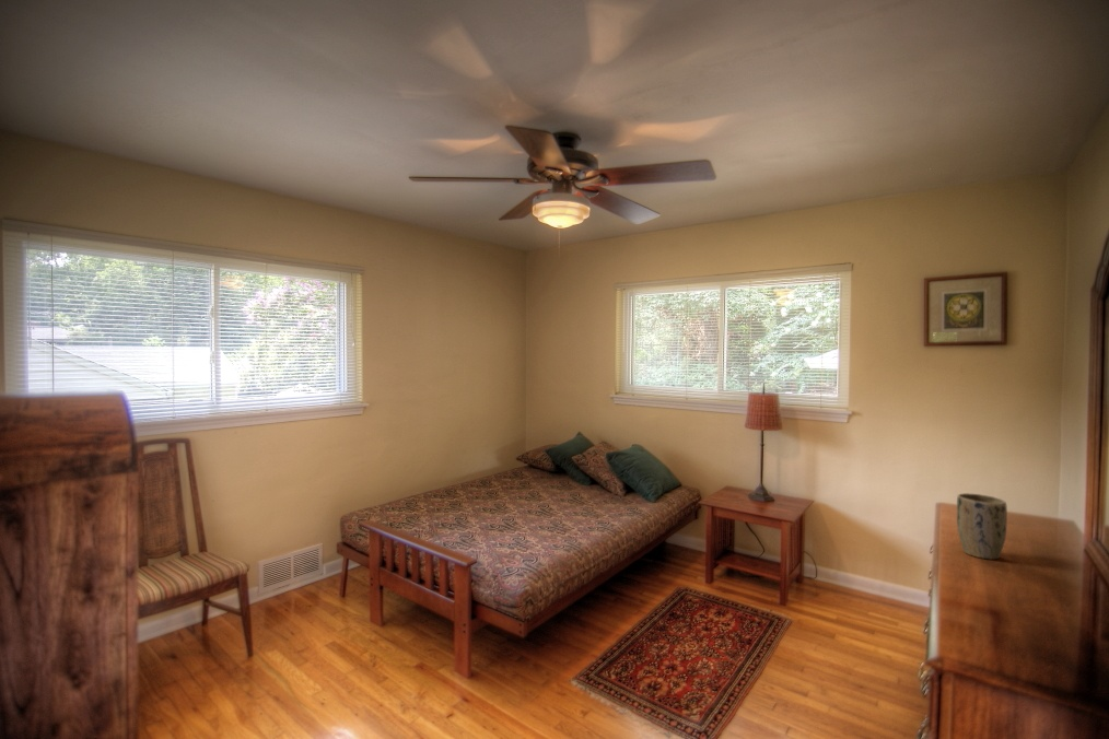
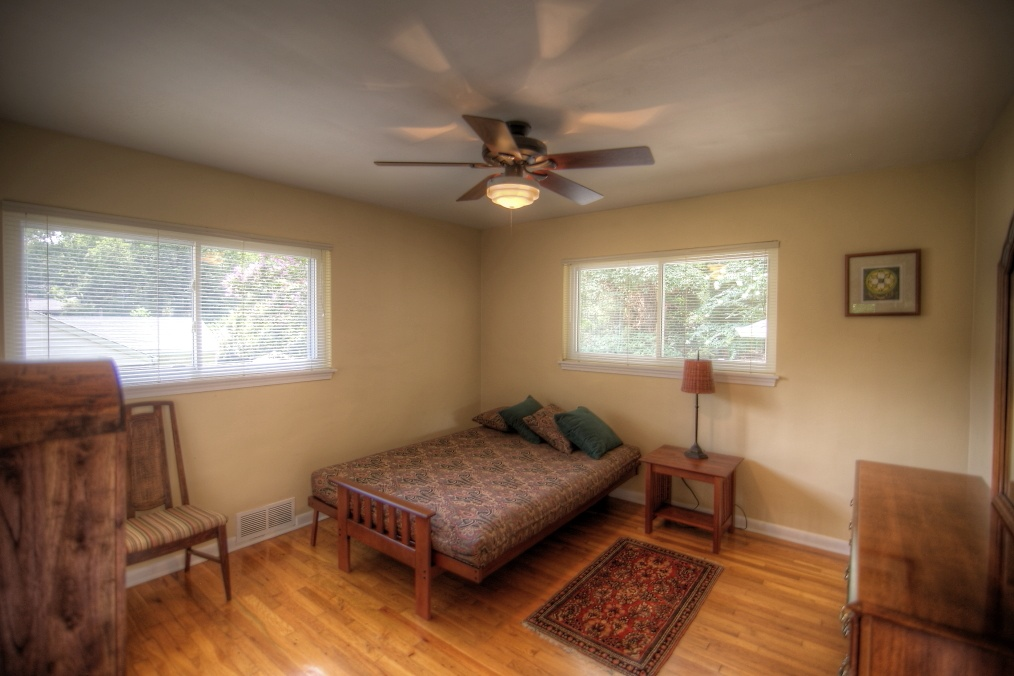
- plant pot (980, 526)
